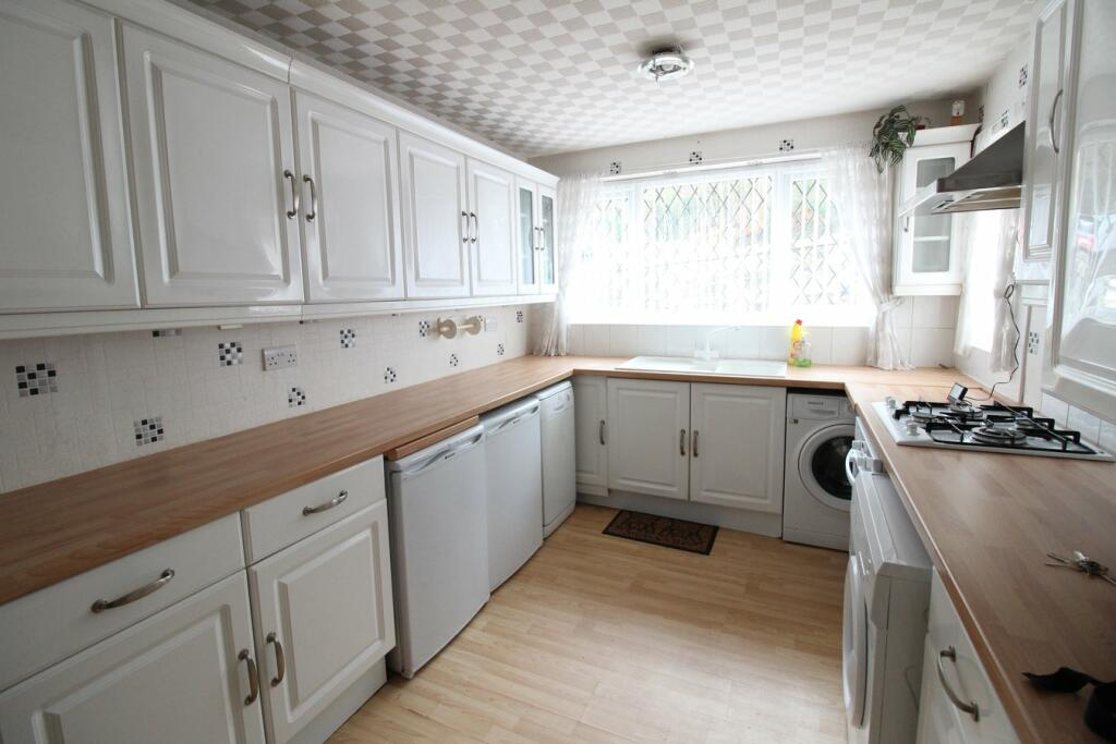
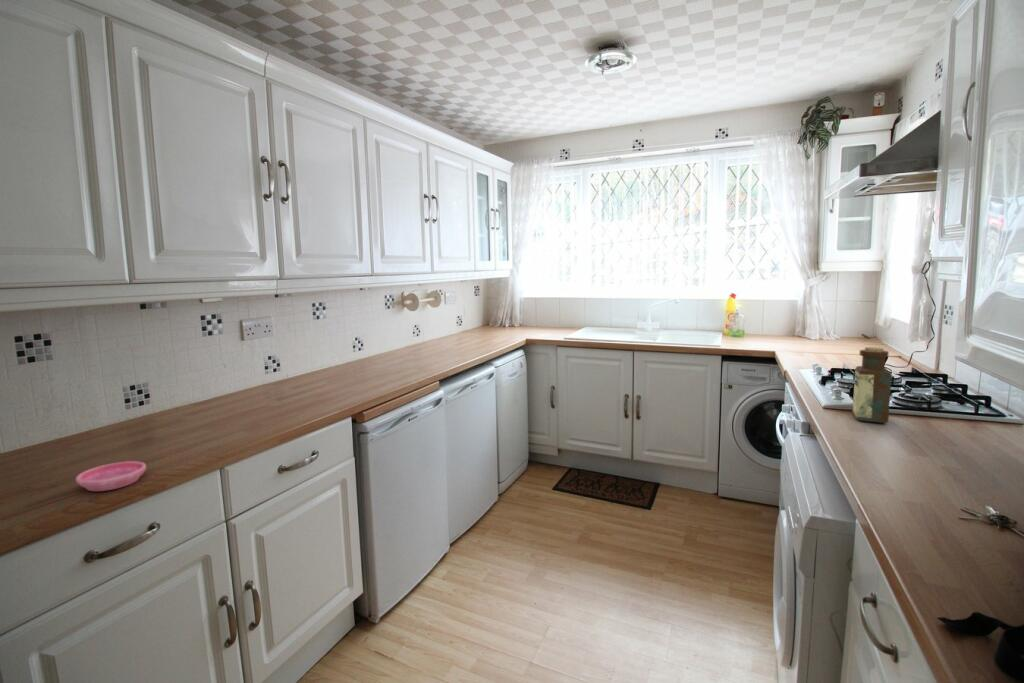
+ bottle (871, 383)
+ saucer (112, 476)
